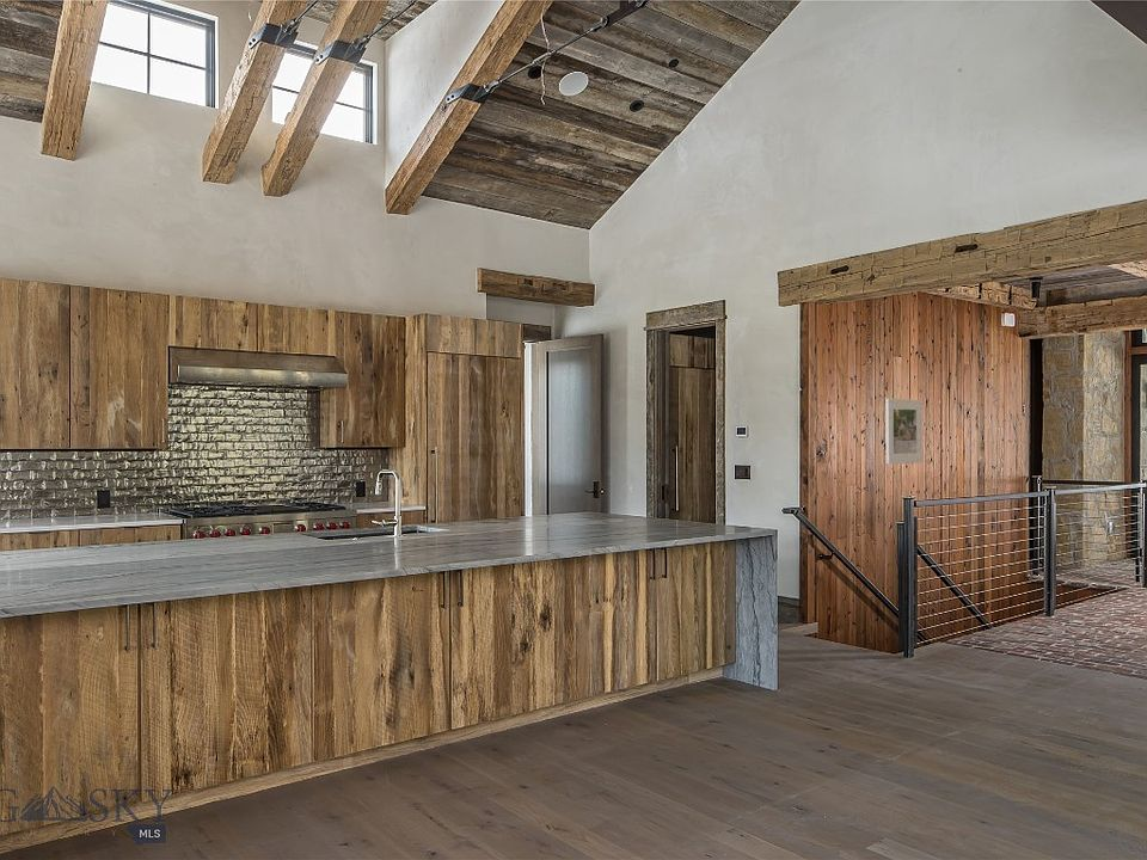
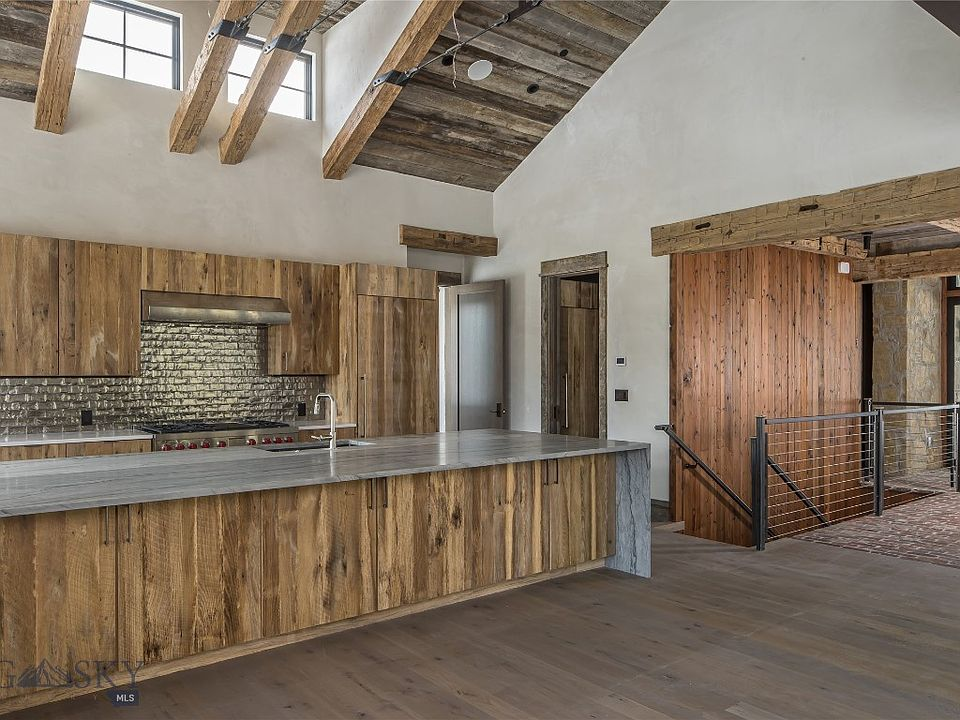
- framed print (904, 431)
